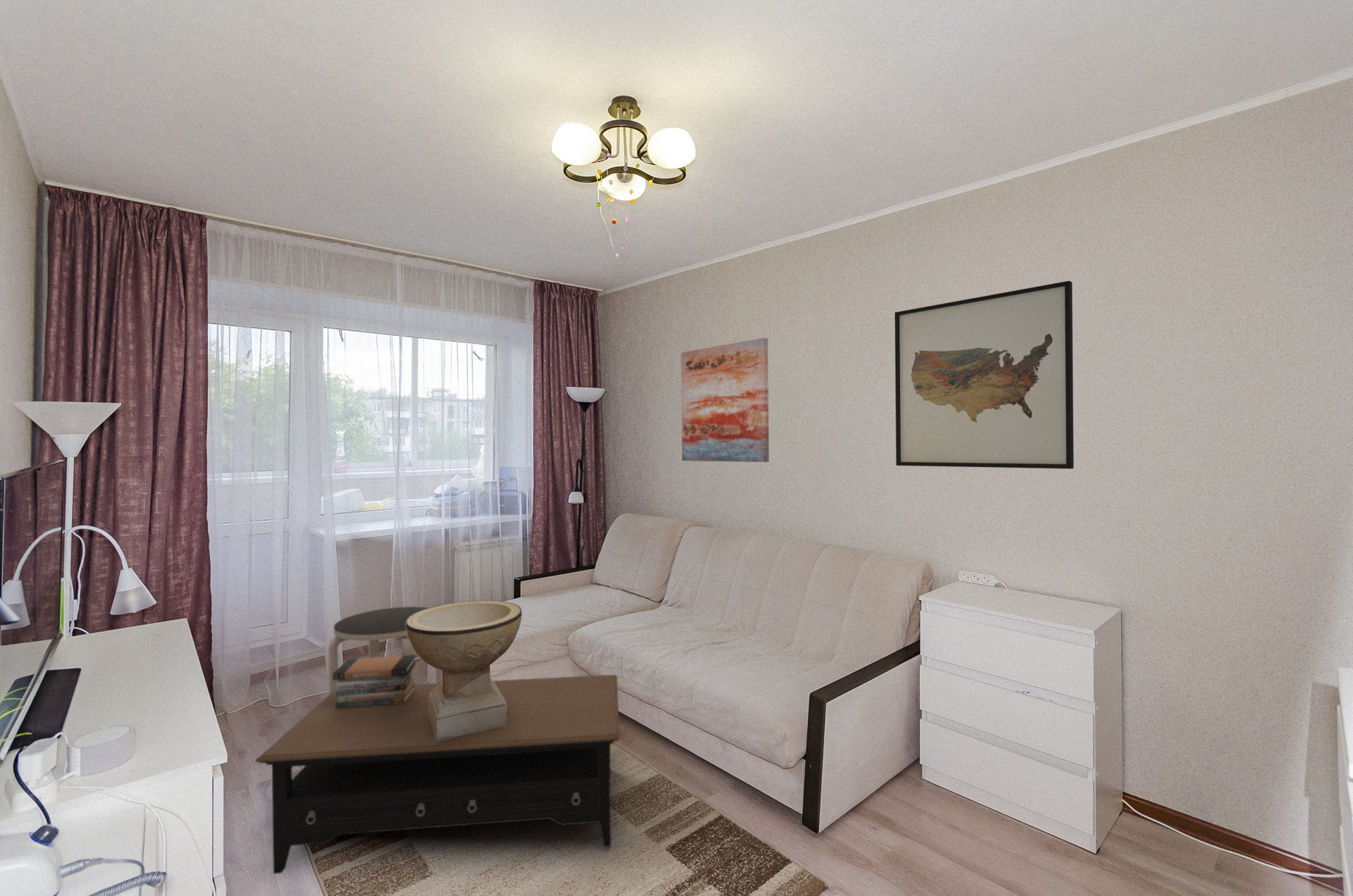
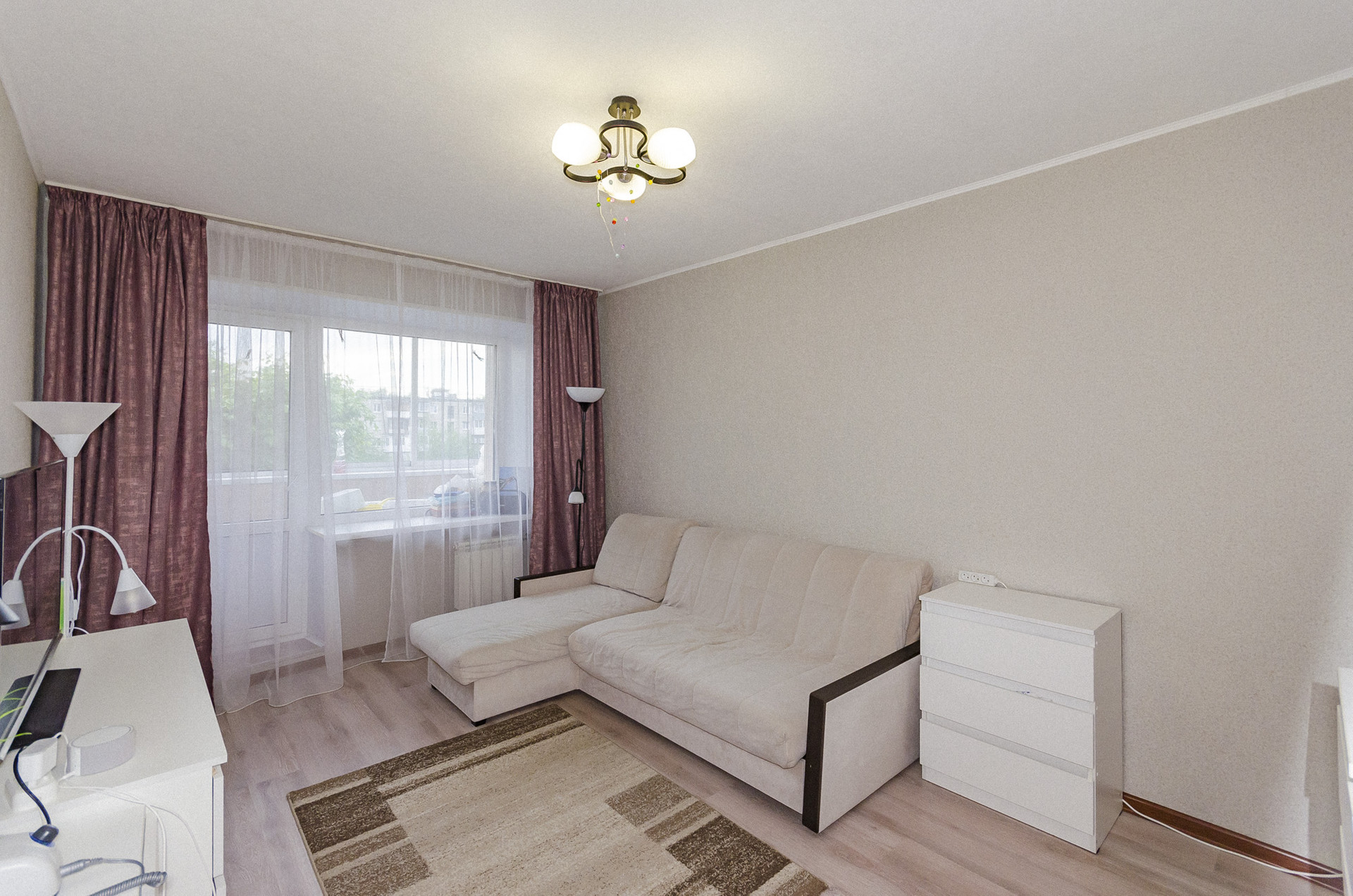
- coffee table (464, 761)
- decorative bowl (466, 666)
- wall art (975, 382)
- side table (409, 675)
- book stack (376, 680)
- wall art (722, 403)
